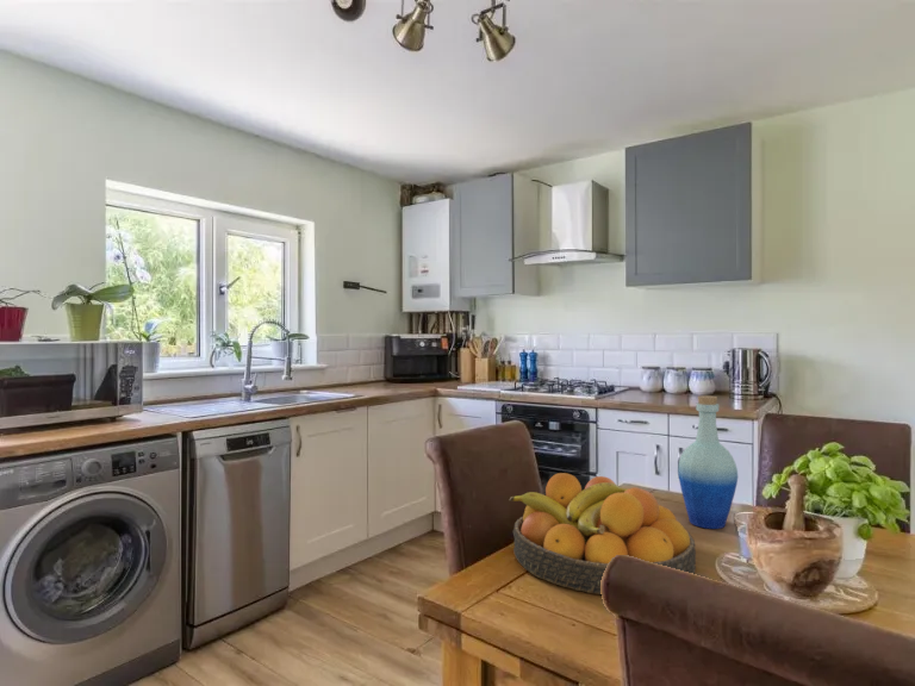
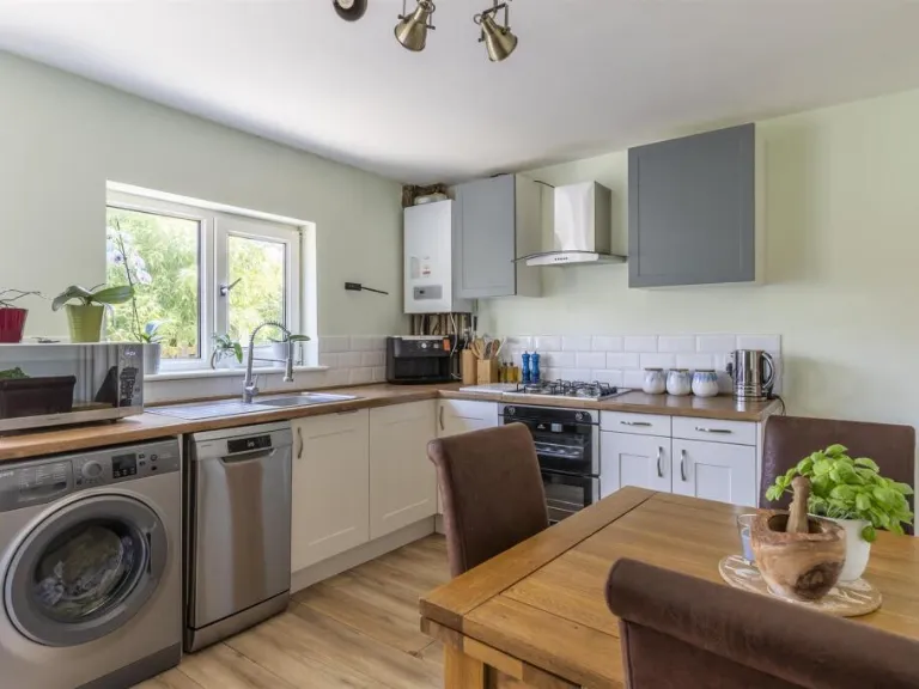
- fruit bowl (600, 518)
- bottle (707, 460)
